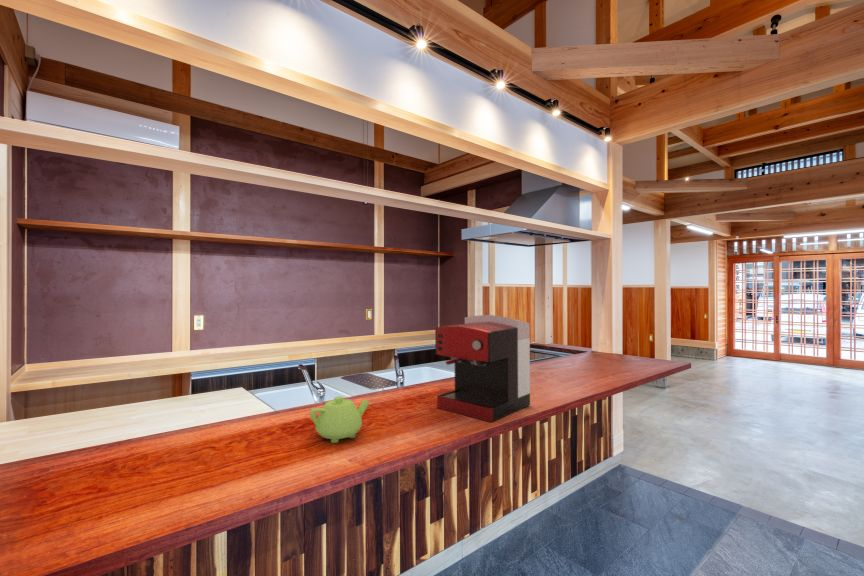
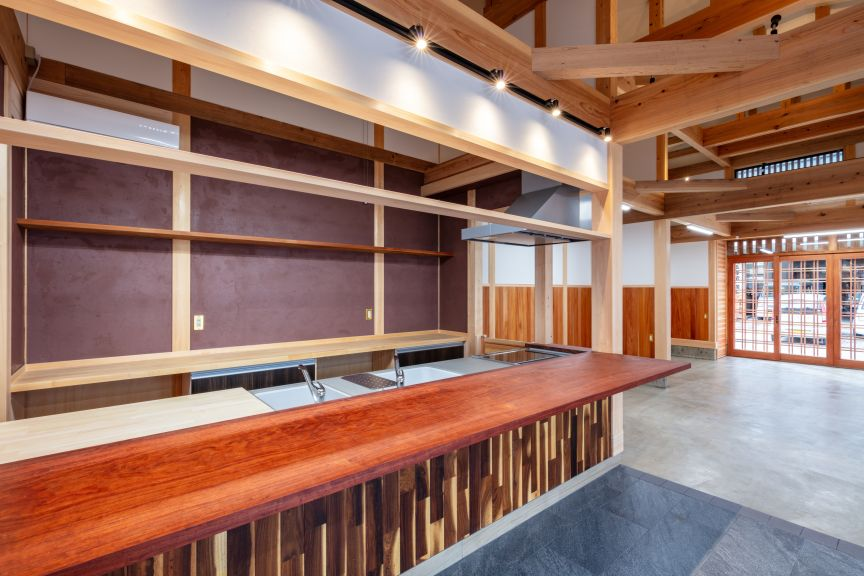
- teapot (341, 416)
- coffee maker (477, 362)
